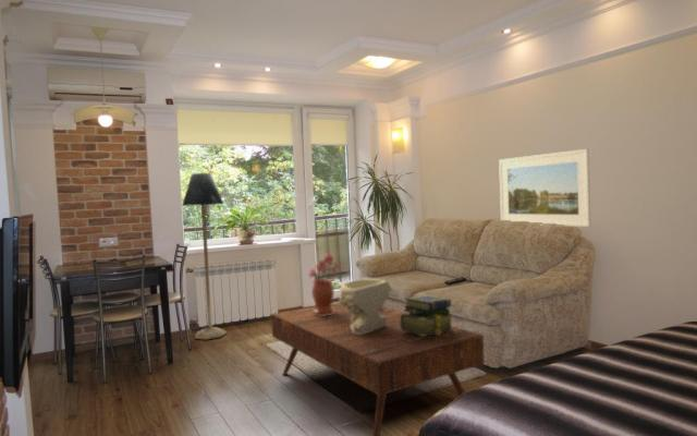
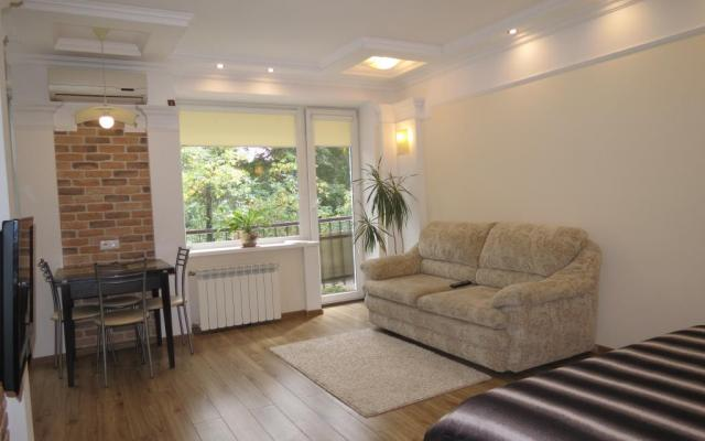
- stack of books (427, 313)
- potted flower (325, 282)
- floor lamp (206, 254)
- decorative bowl (365, 304)
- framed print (540, 190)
- coffee table (368, 354)
